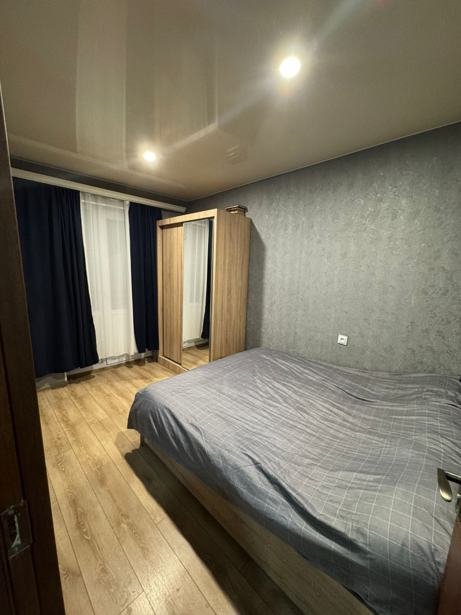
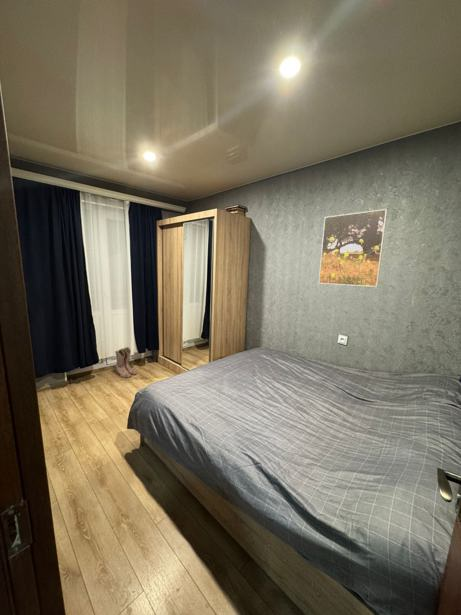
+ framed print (349, 250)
+ boots (126, 361)
